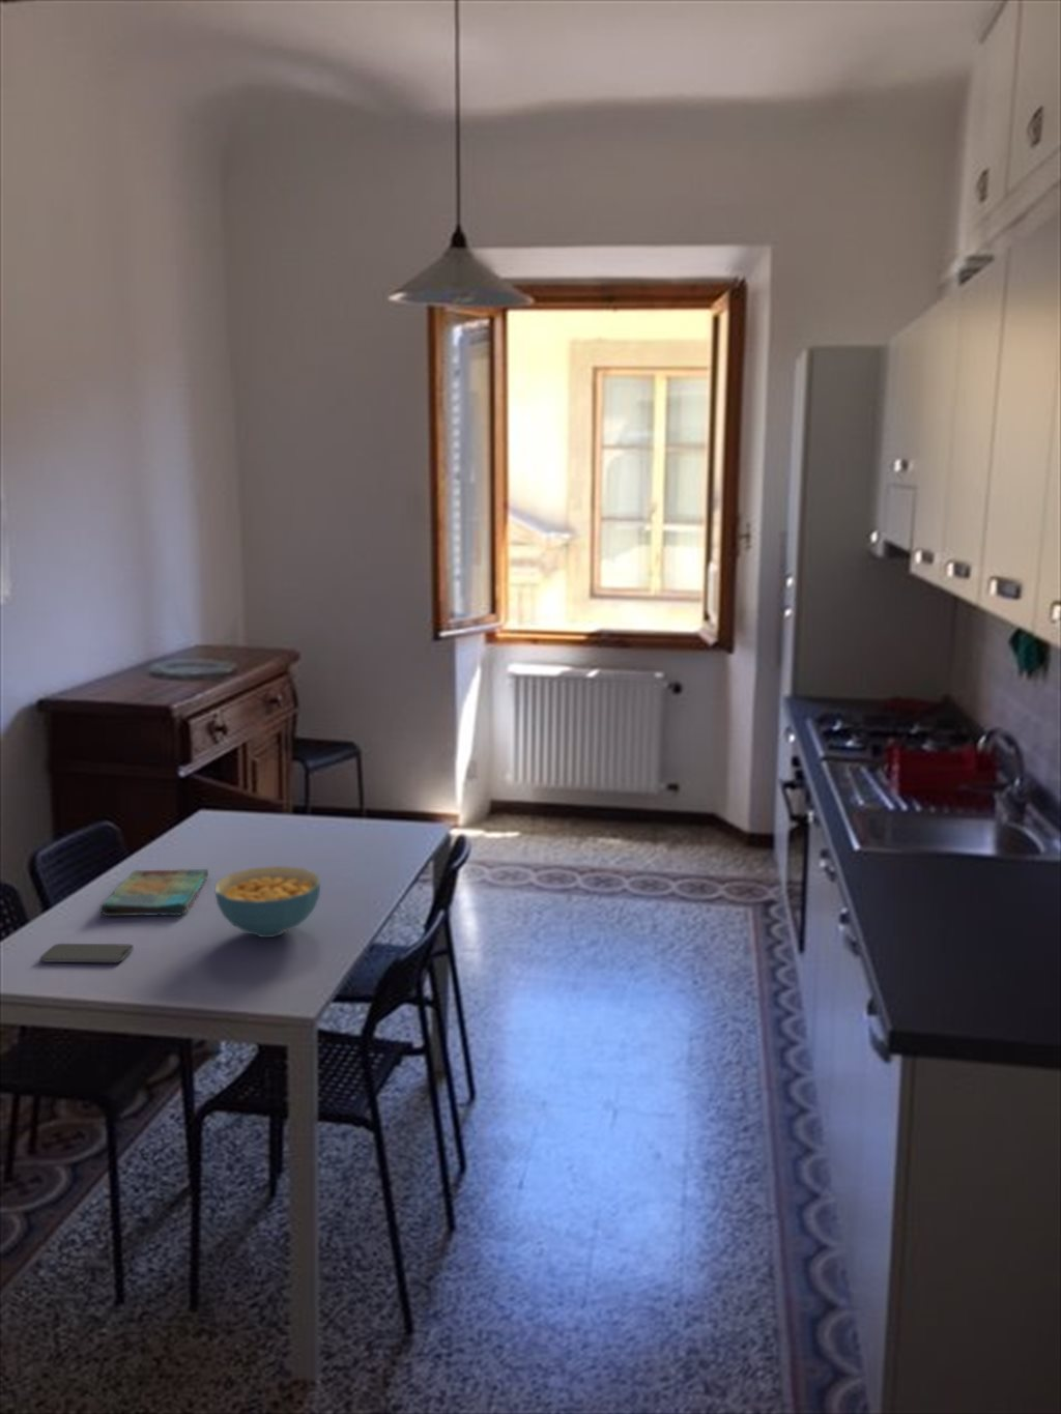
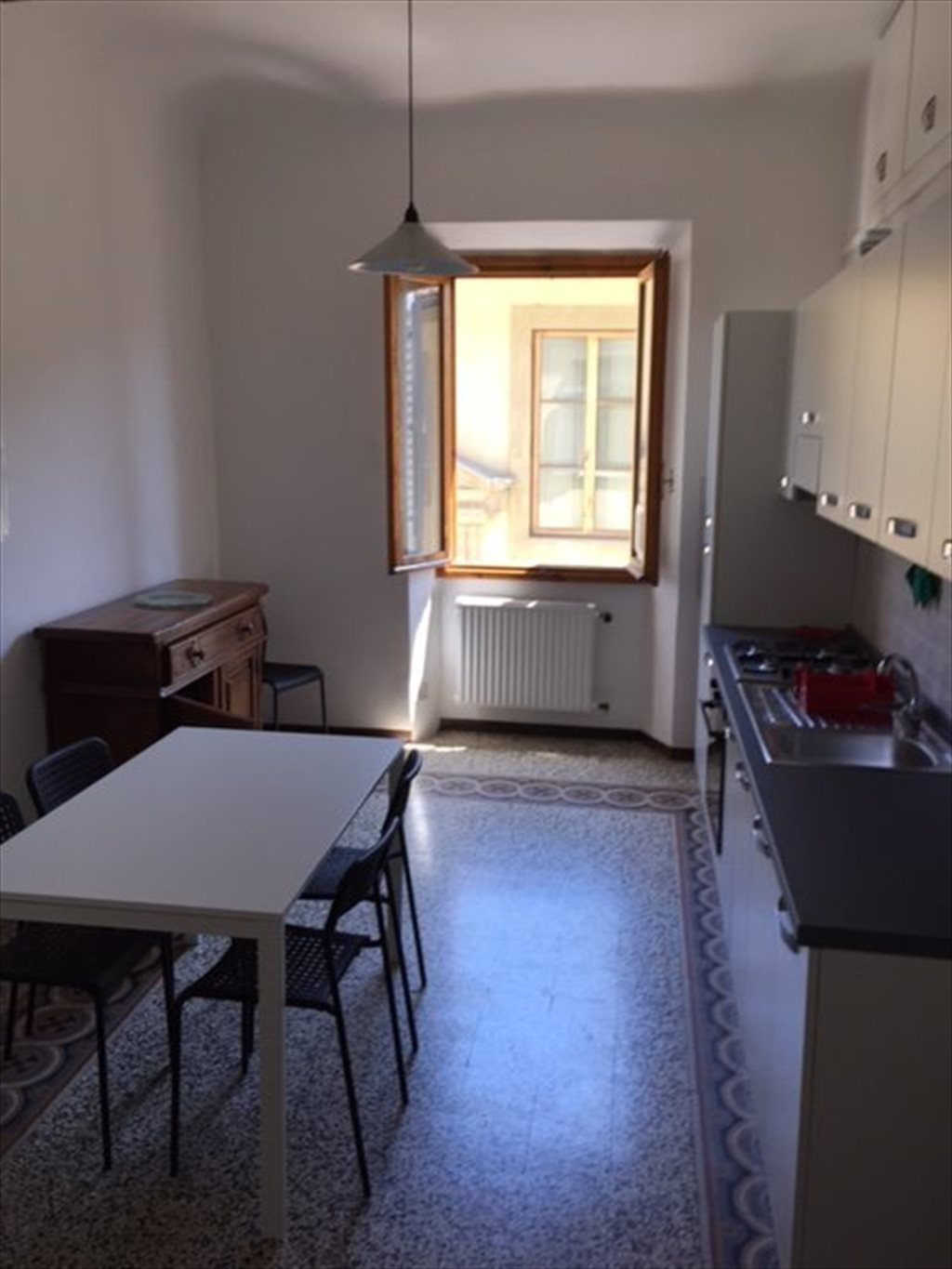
- dish towel (156, 890)
- smartphone (87, 952)
- cereal bowl (269, 906)
